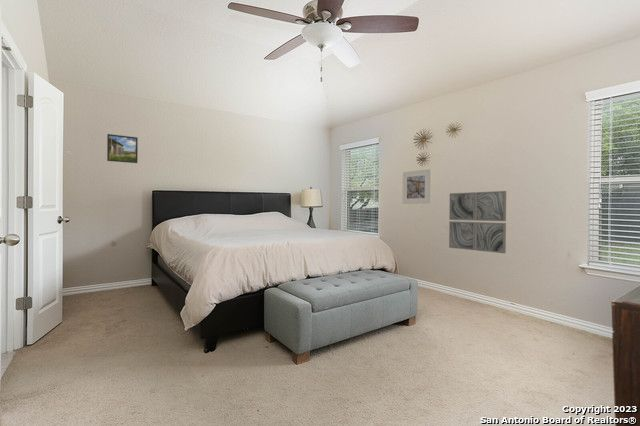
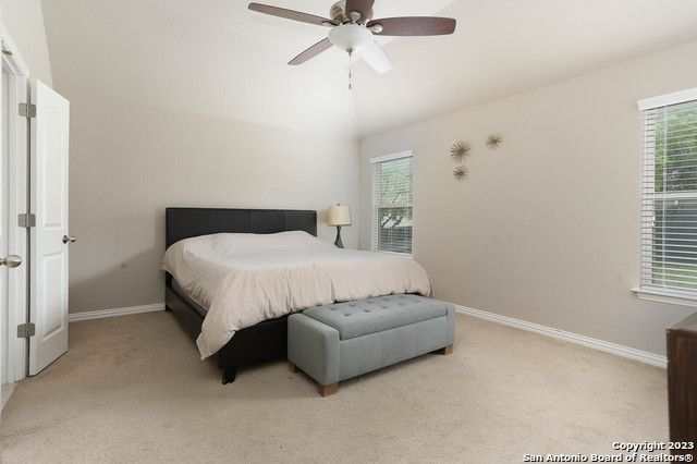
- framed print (415, 187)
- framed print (122, 148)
- wall art (476, 220)
